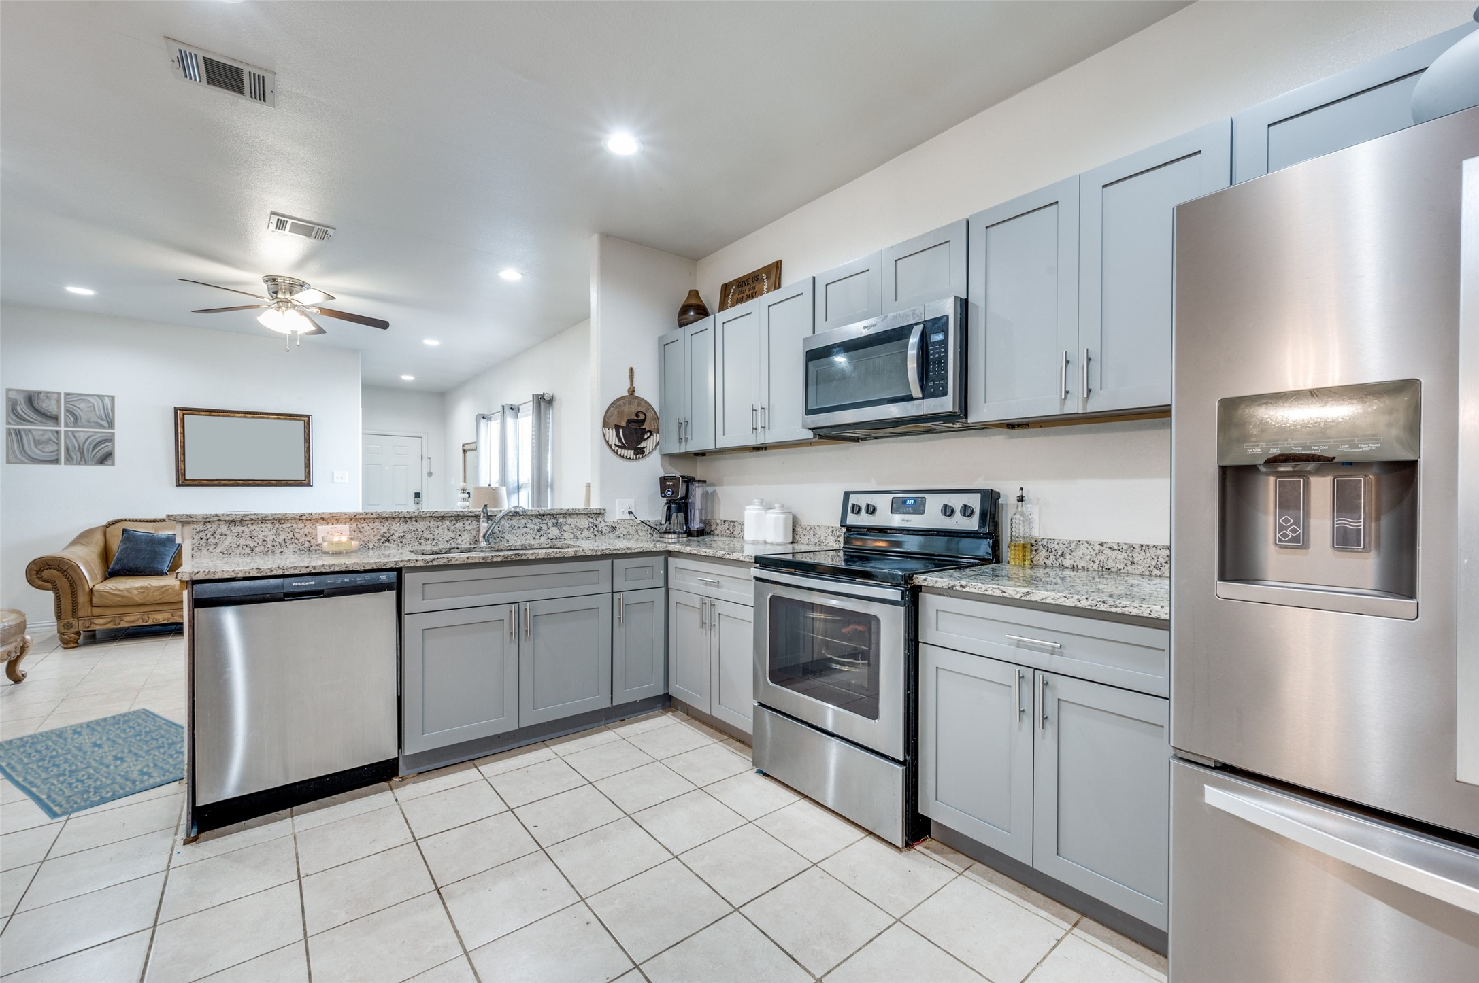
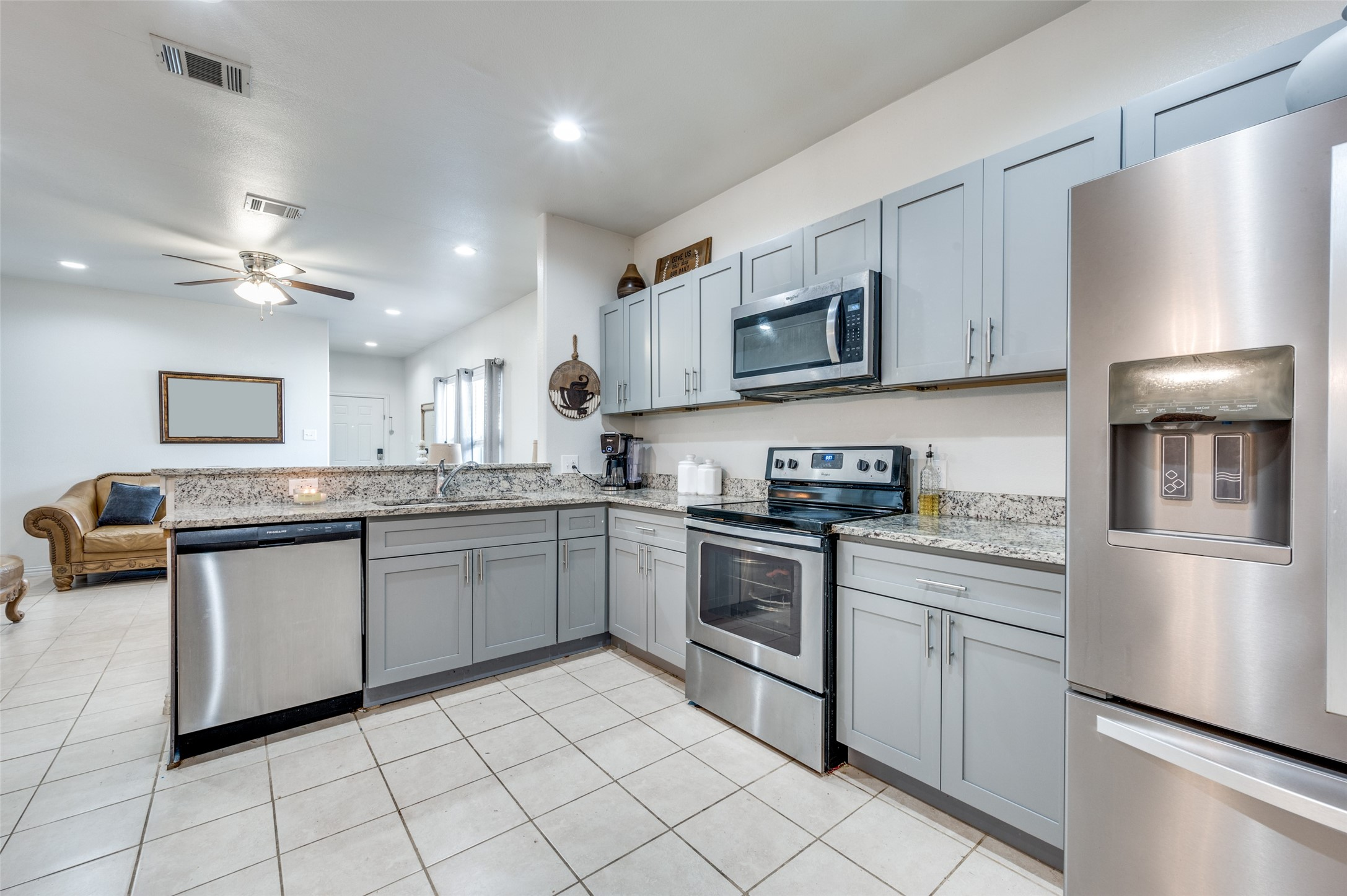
- wall art (64, 427)
- rug (108, 753)
